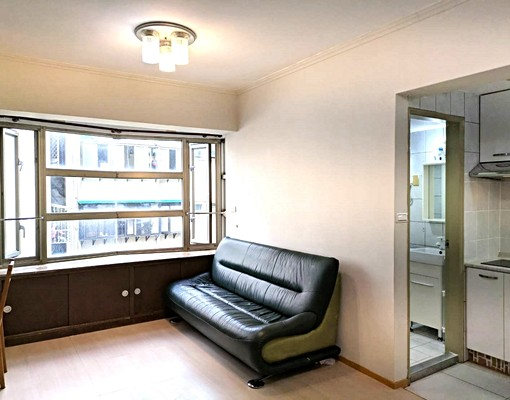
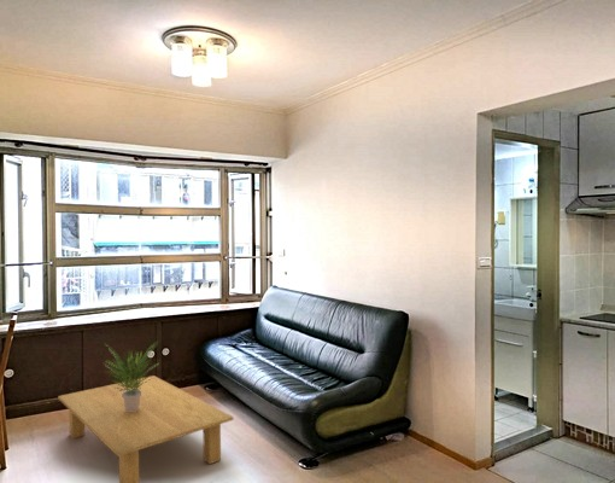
+ potted plant (130, 376)
+ coffee table (140, 426)
